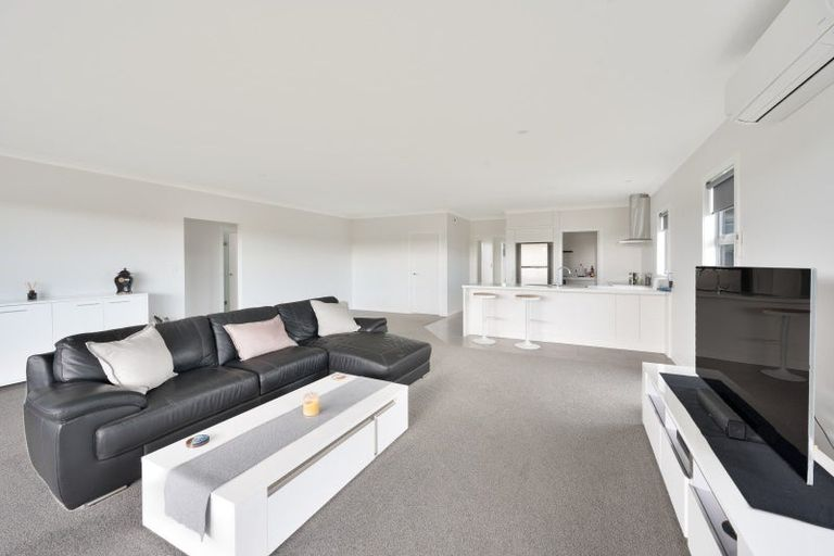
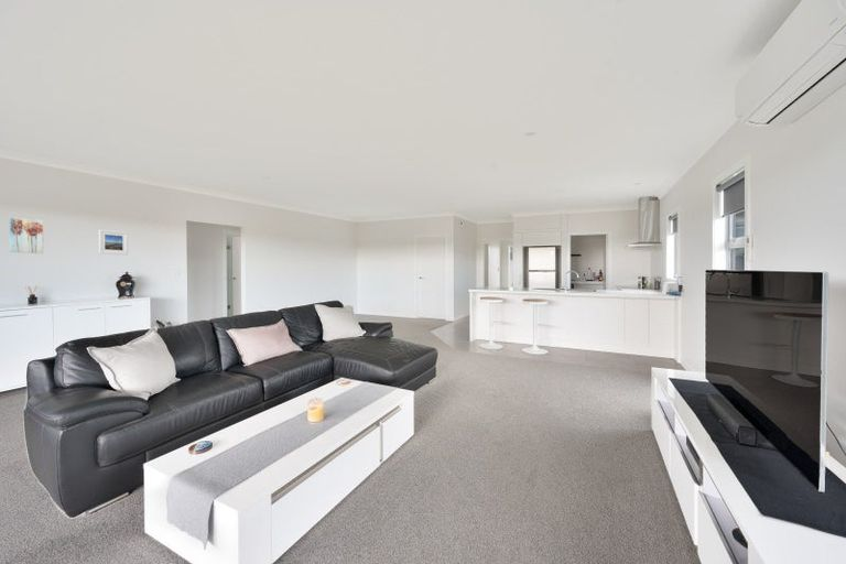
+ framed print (113, 242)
+ wall art (26, 236)
